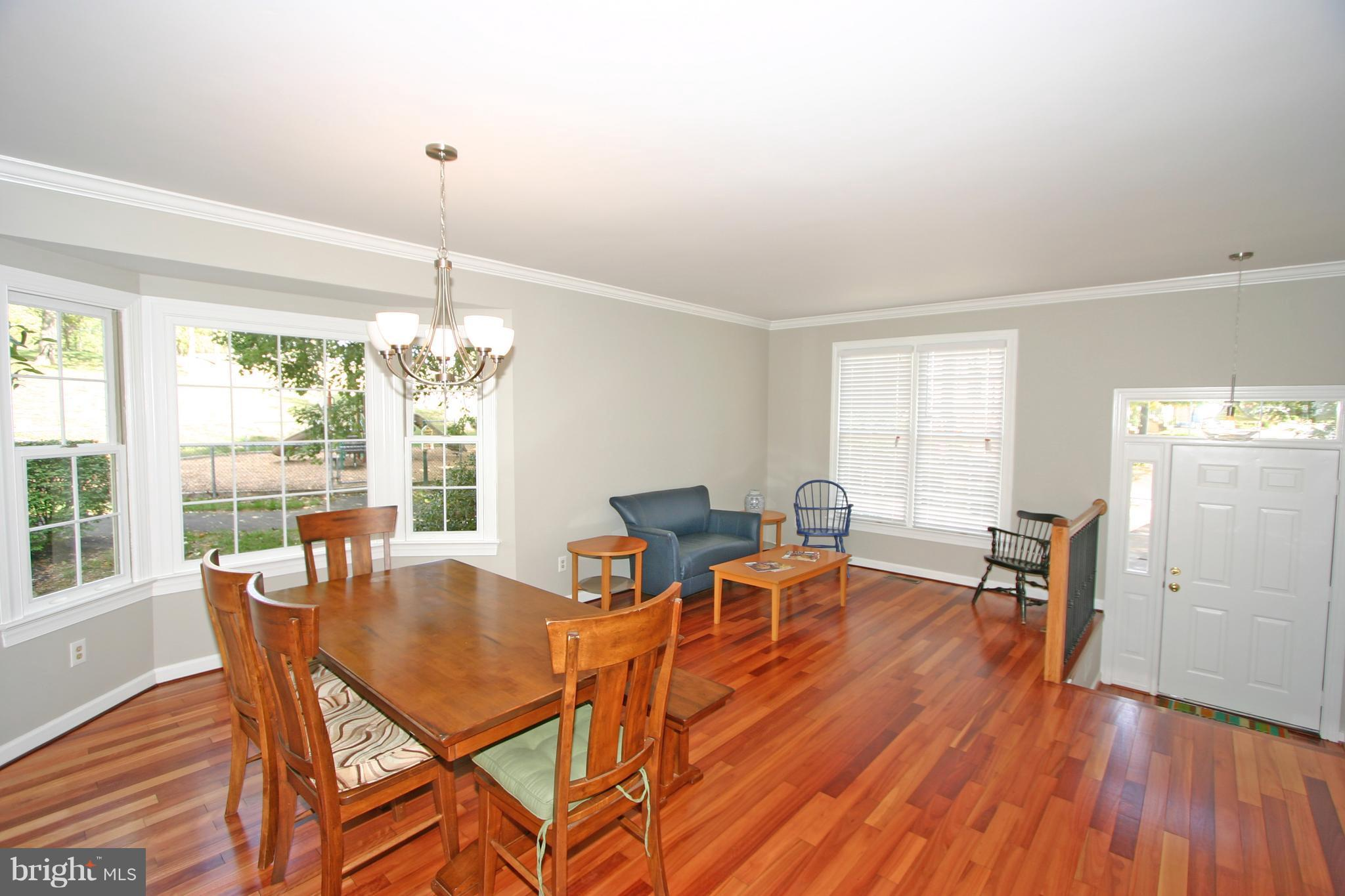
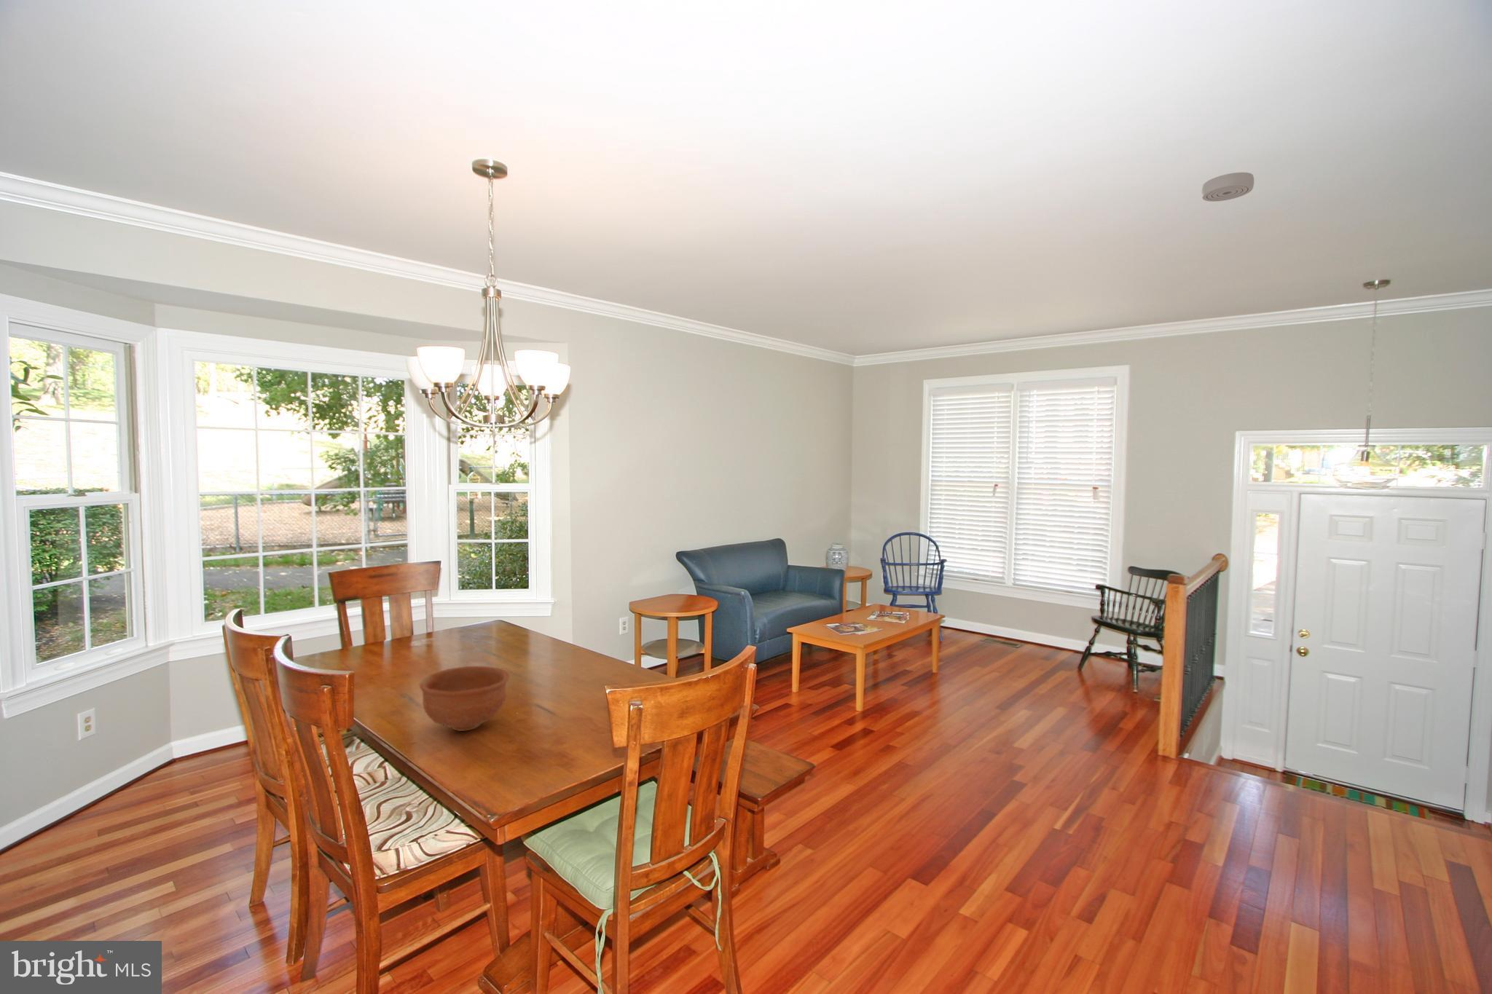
+ bowl (466, 702)
+ smoke detector (1227, 187)
